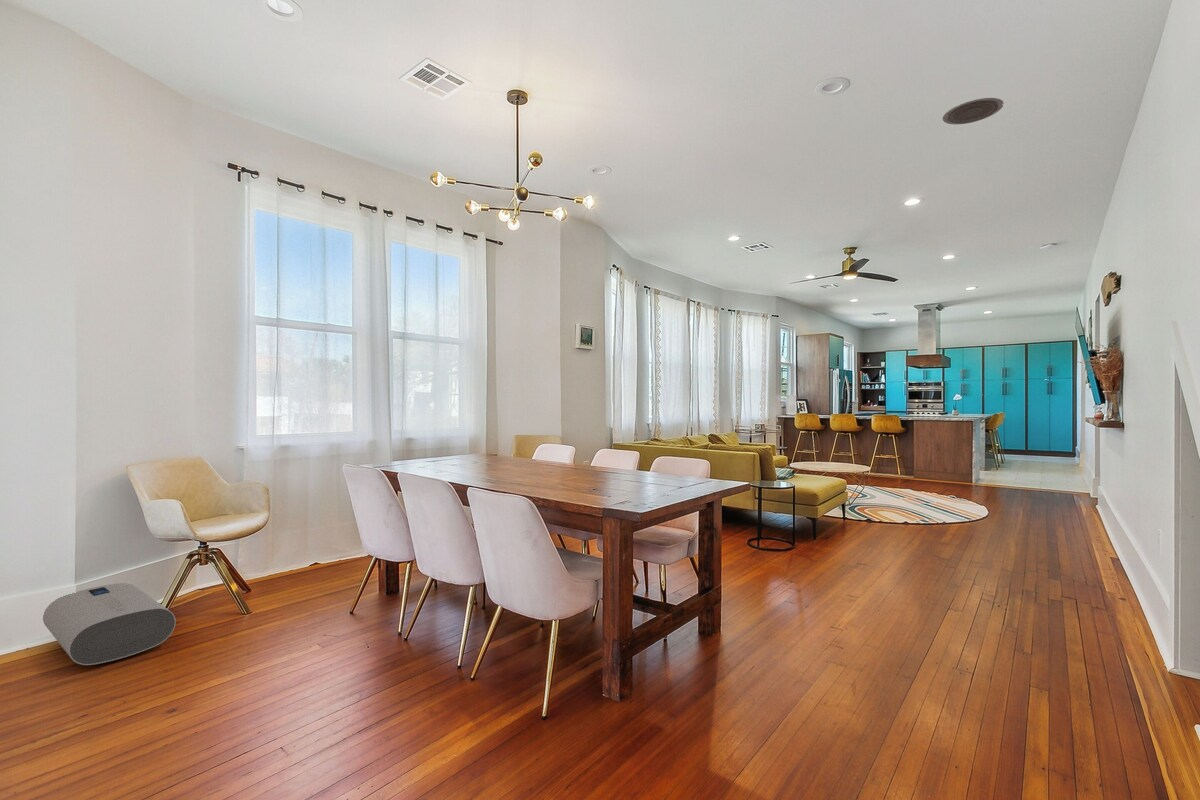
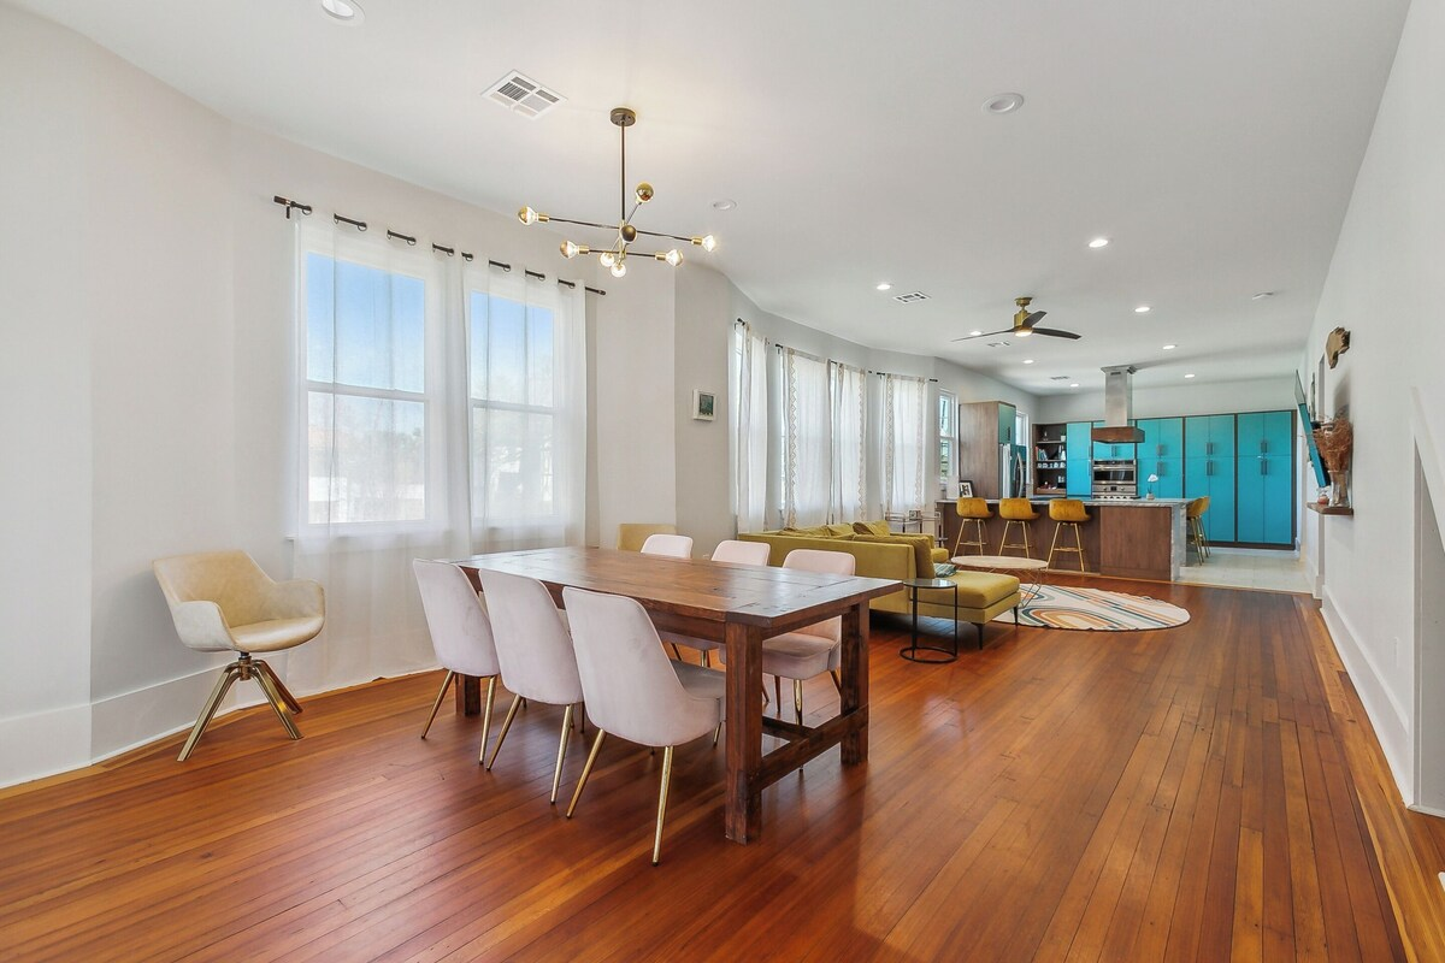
- water heater (108, 620)
- recessed light (972, 109)
